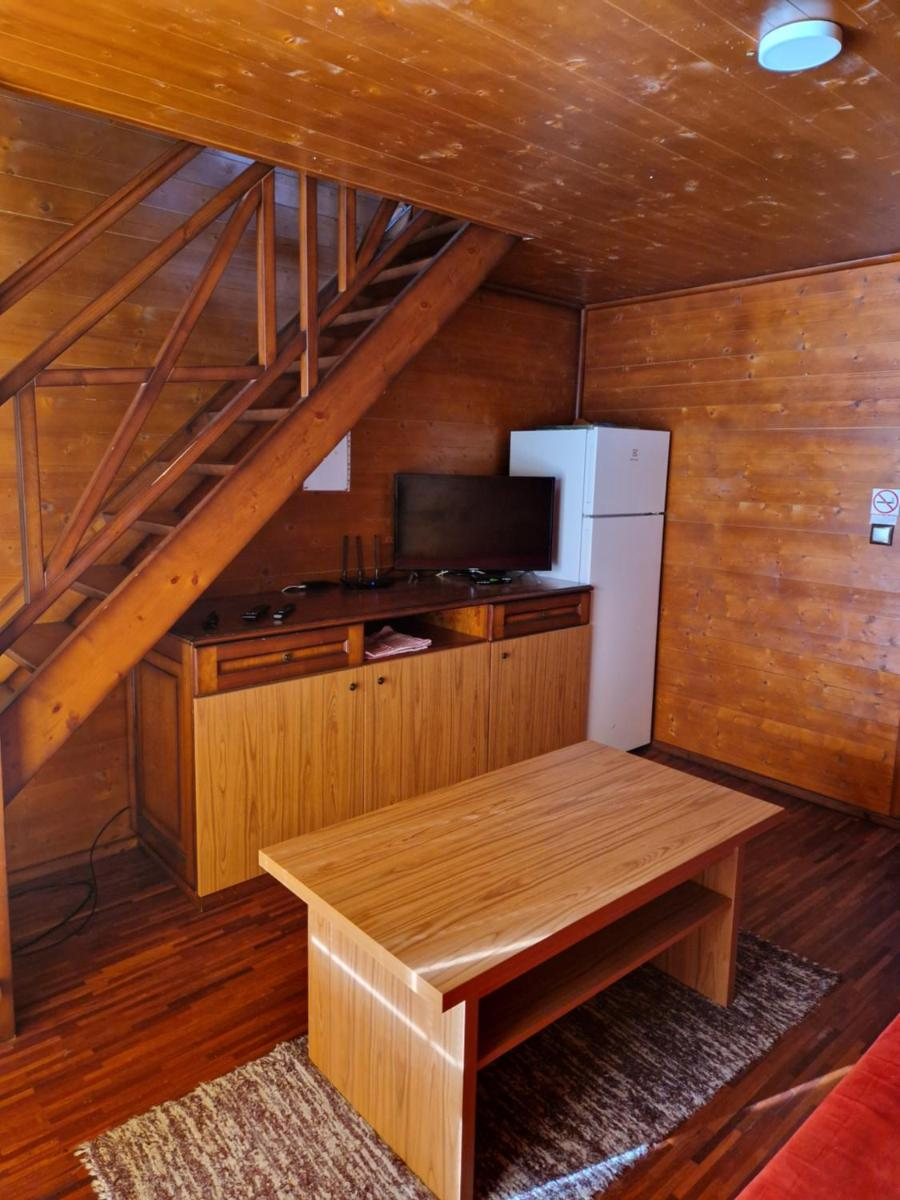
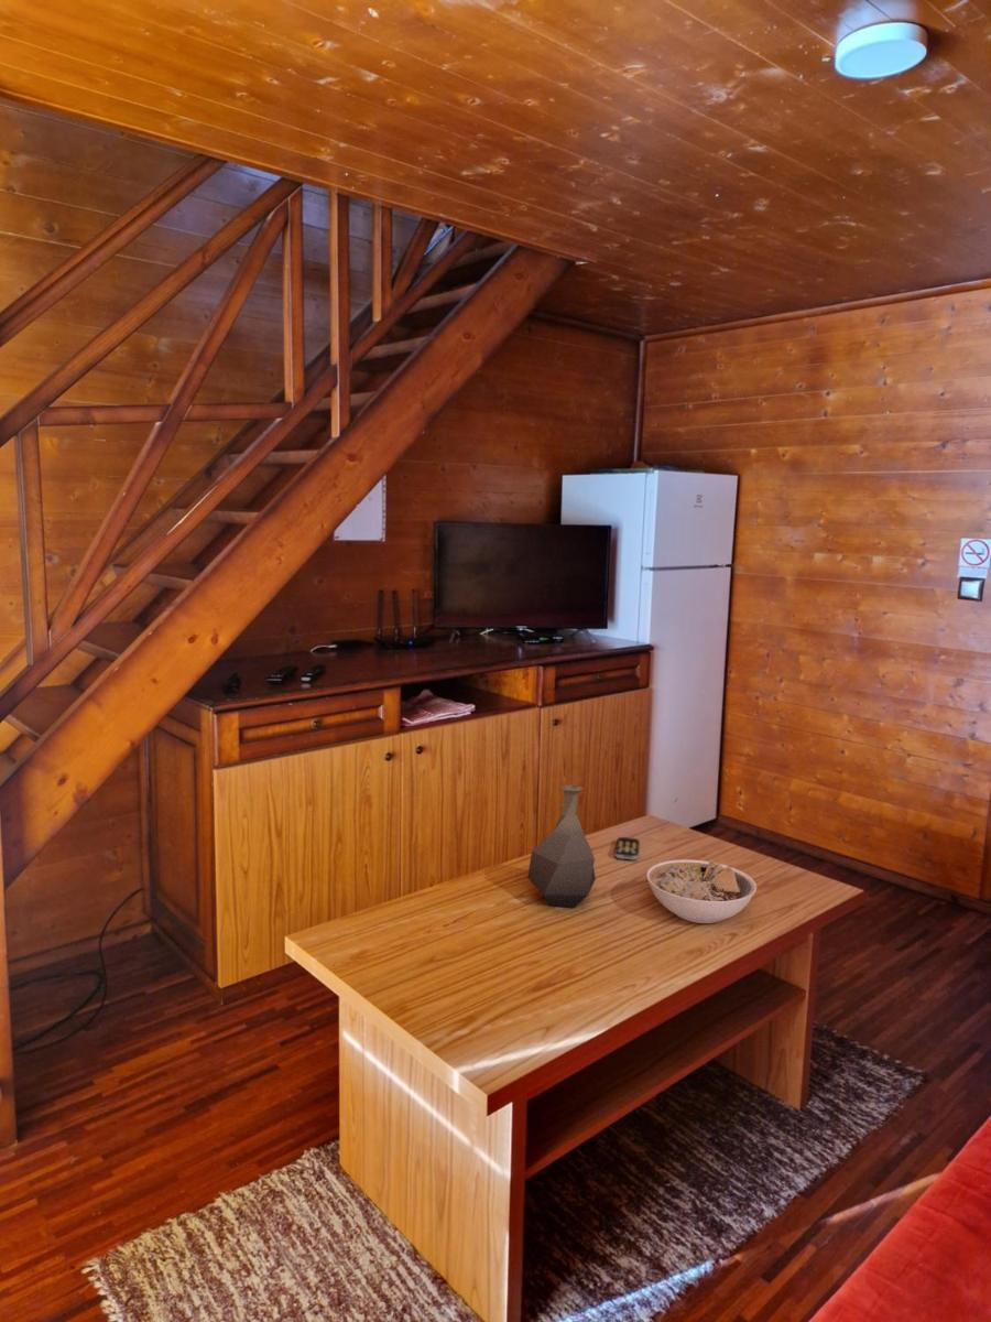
+ bowl (699, 891)
+ vase (566, 844)
+ remote control (627, 847)
